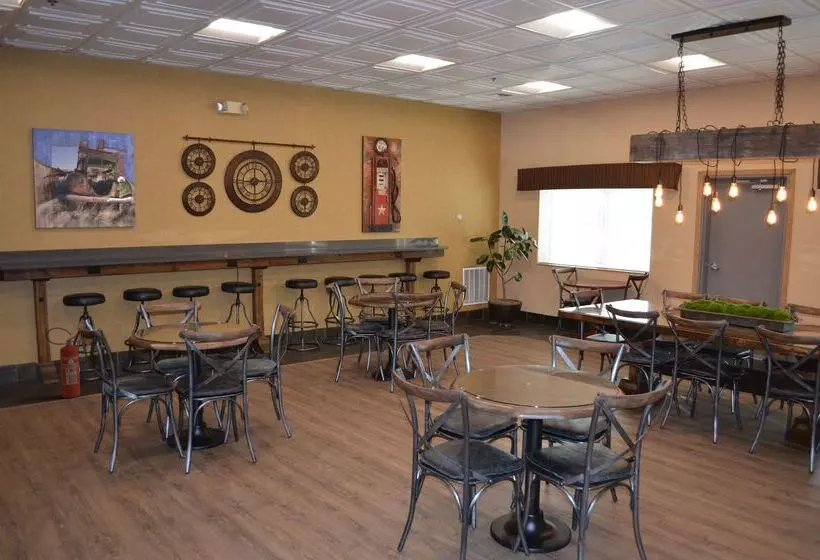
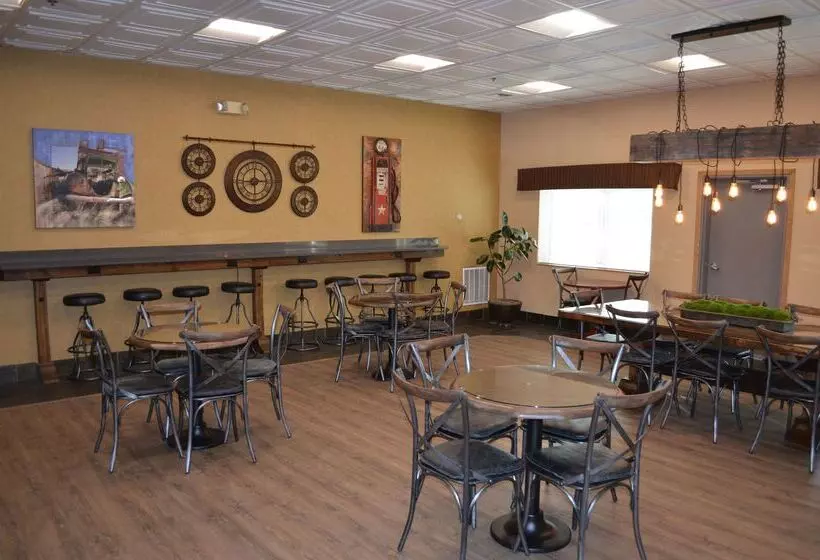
- fire extinguisher (64, 362)
